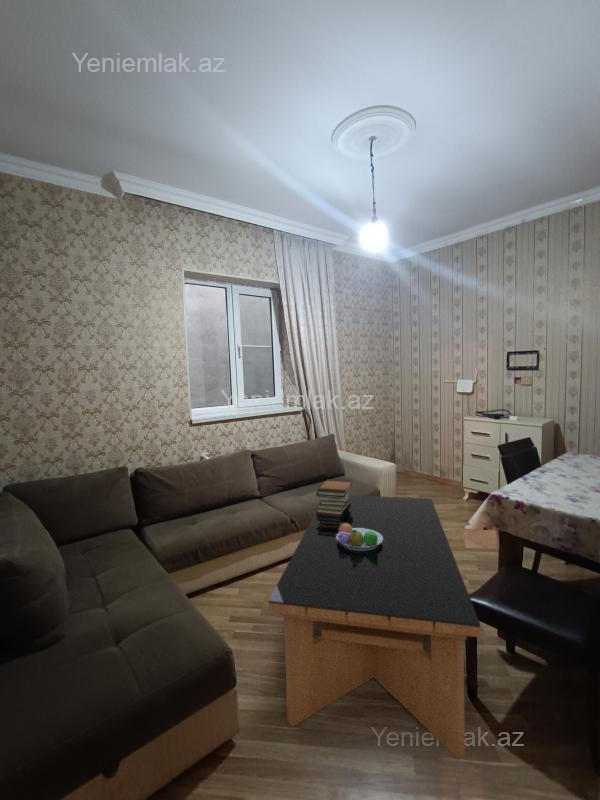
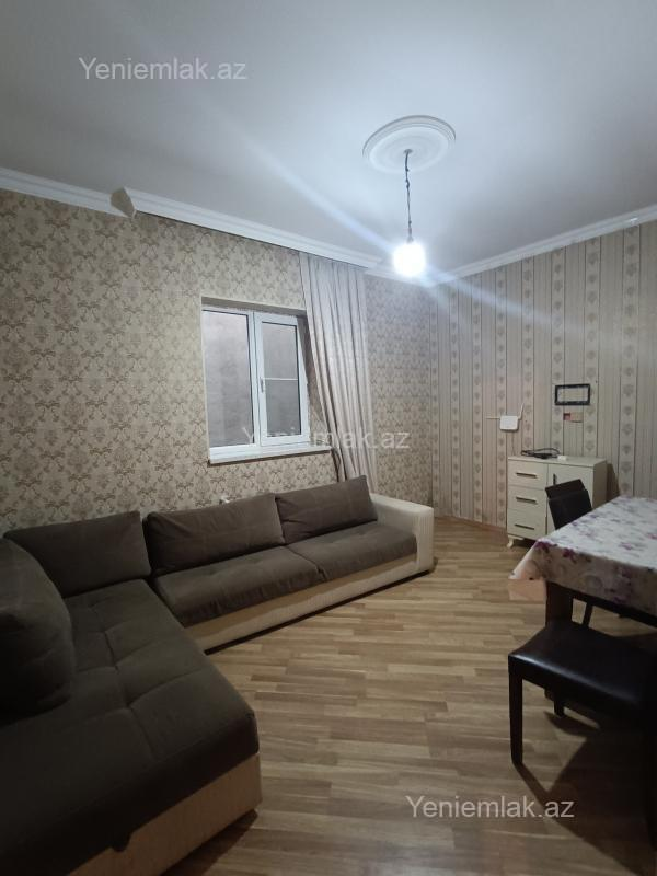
- book stack (335, 495)
- coffee table (374, 583)
- fruit bowl (359, 533)
